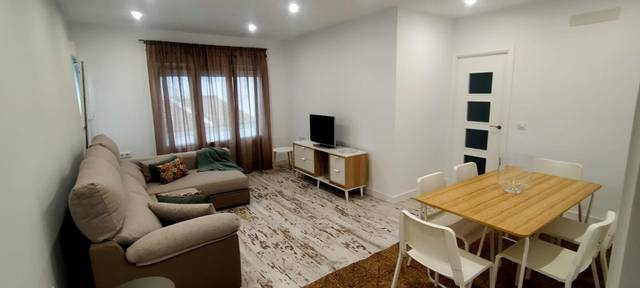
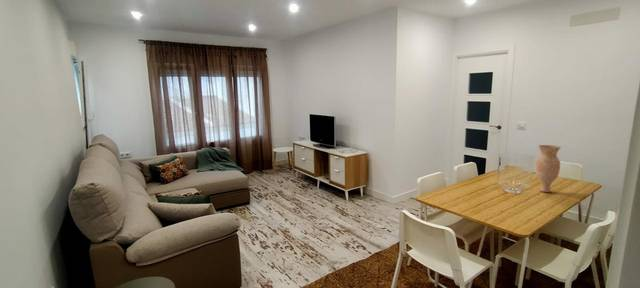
+ vase (547, 169)
